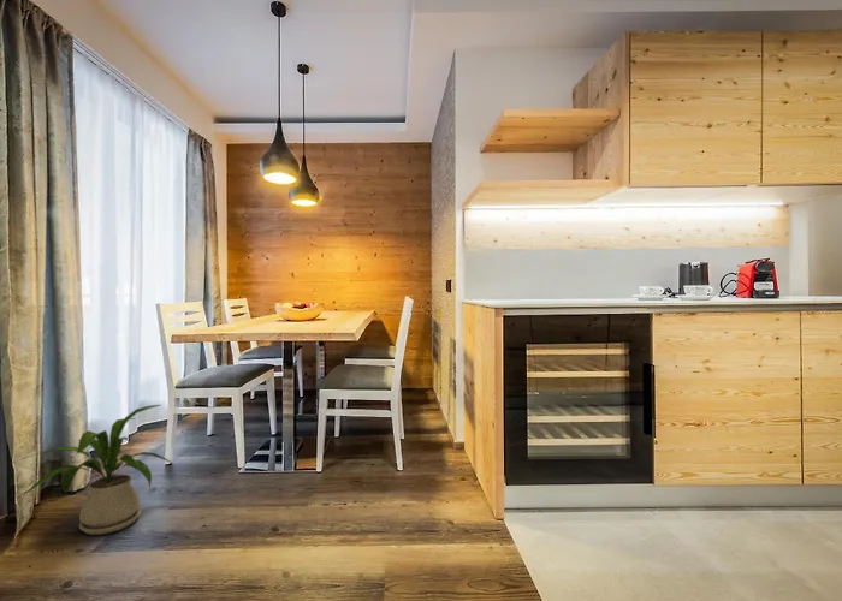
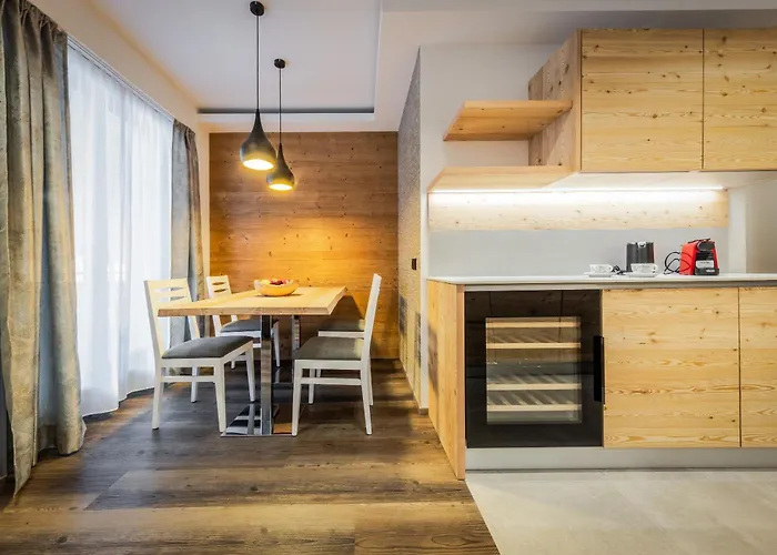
- house plant (100, 465)
